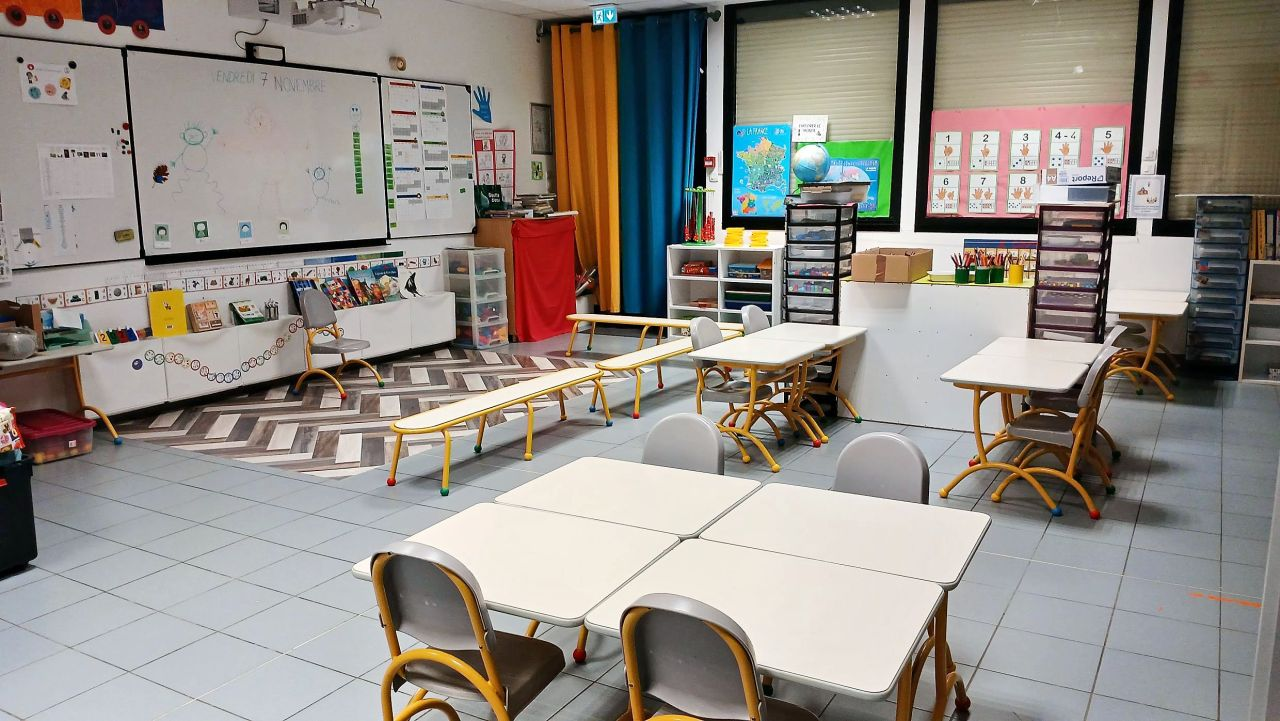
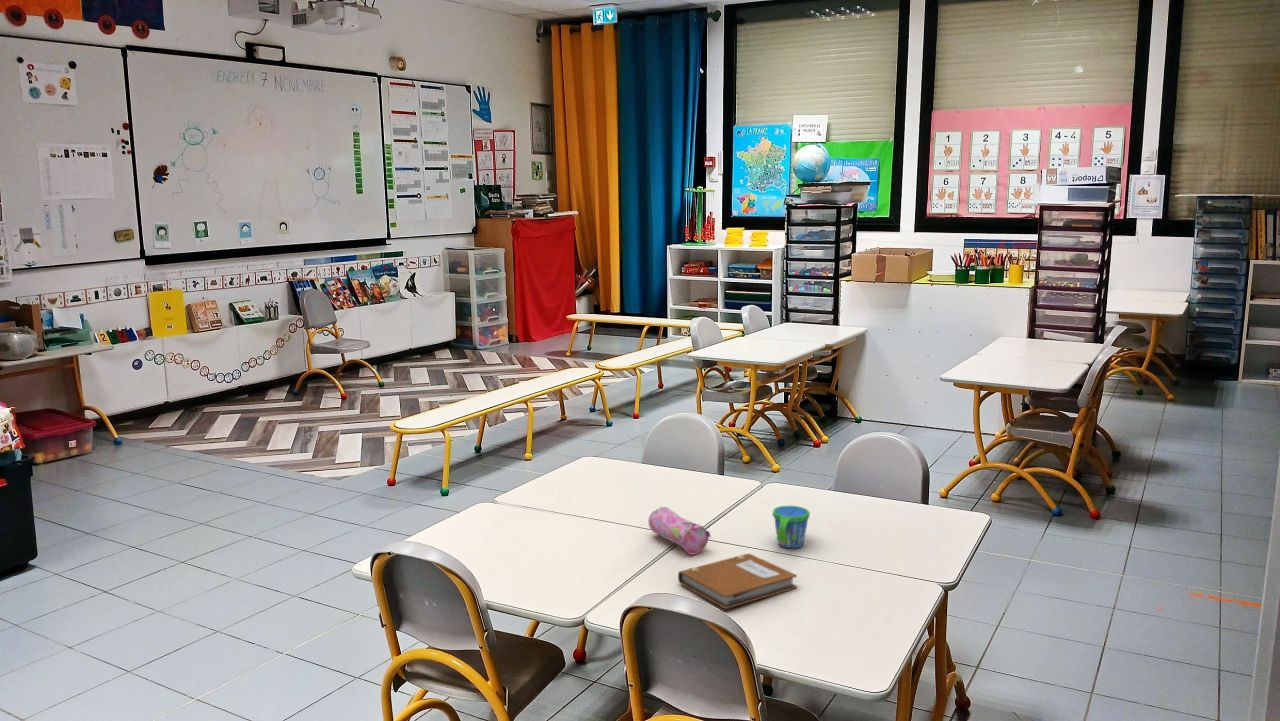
+ pencil case (678, 529)
+ notebook (738, 578)
+ snack cup (790, 527)
